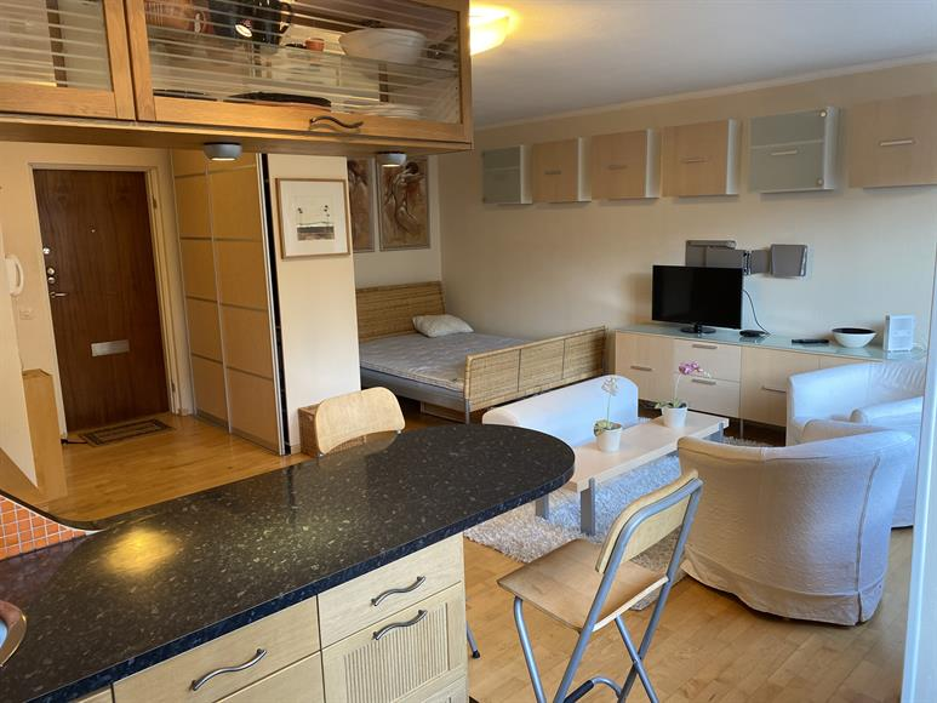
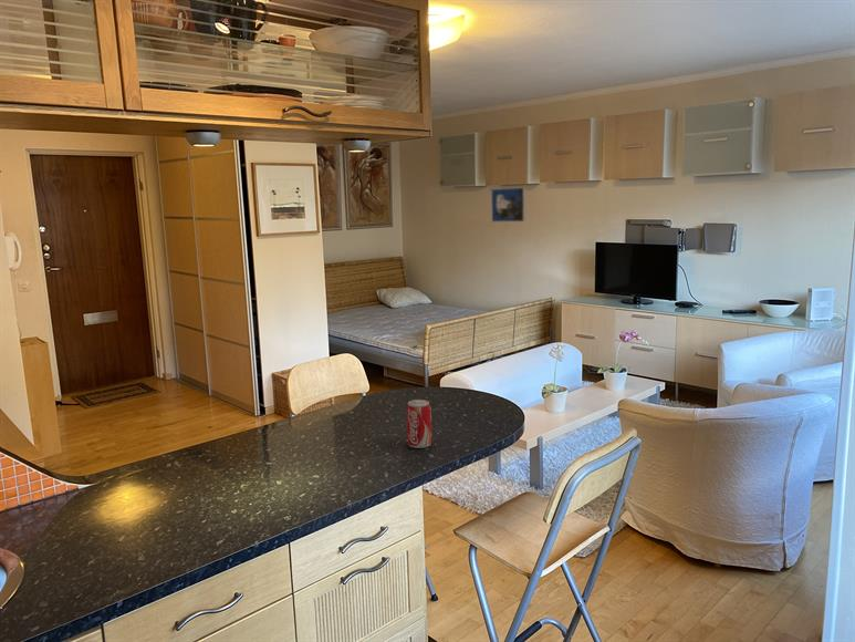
+ beverage can (418, 423)
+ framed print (508, 205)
